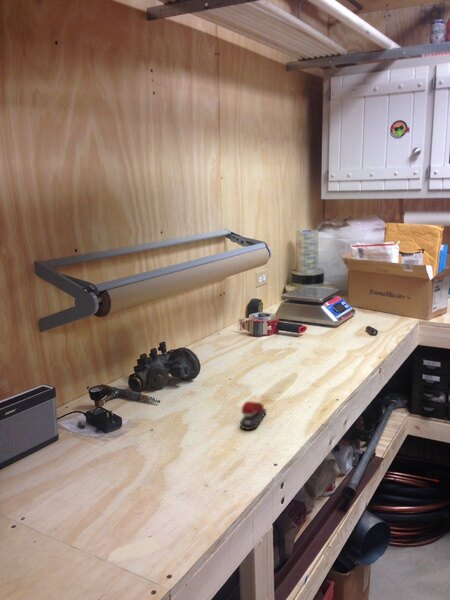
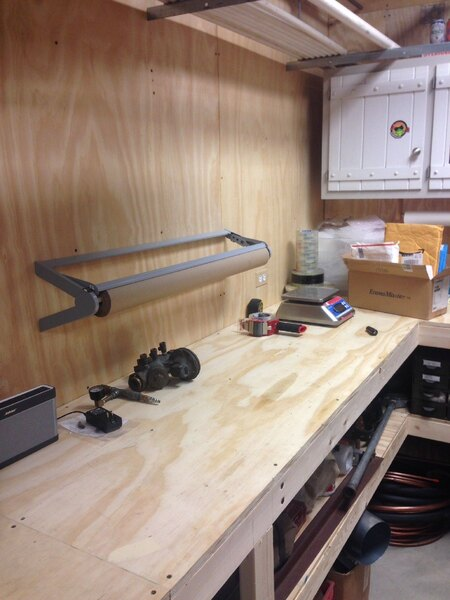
- stapler (252, 410)
